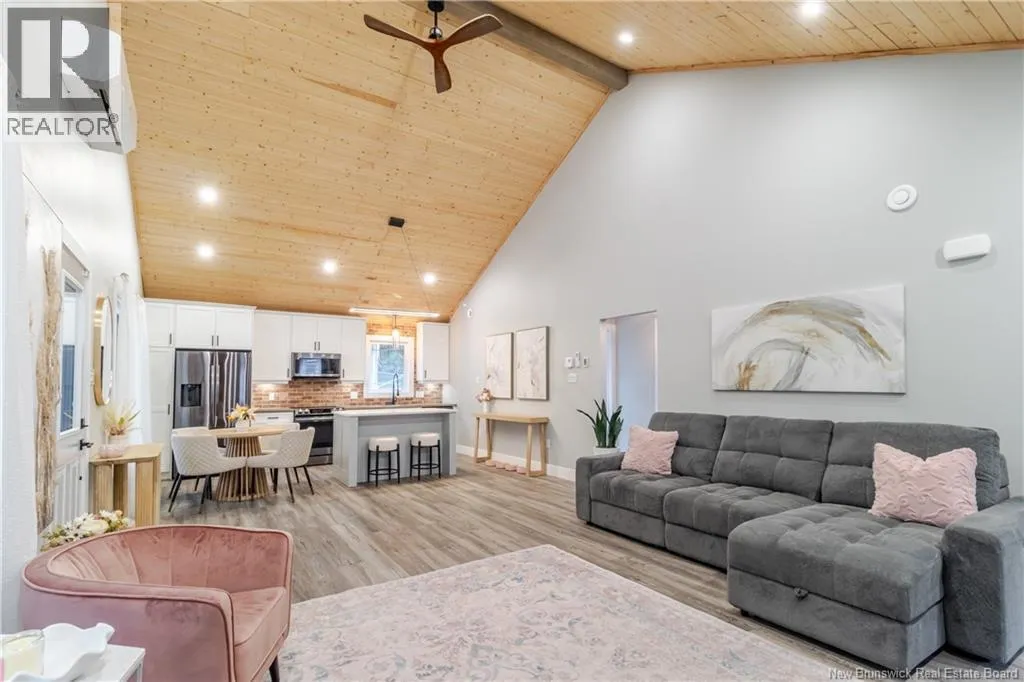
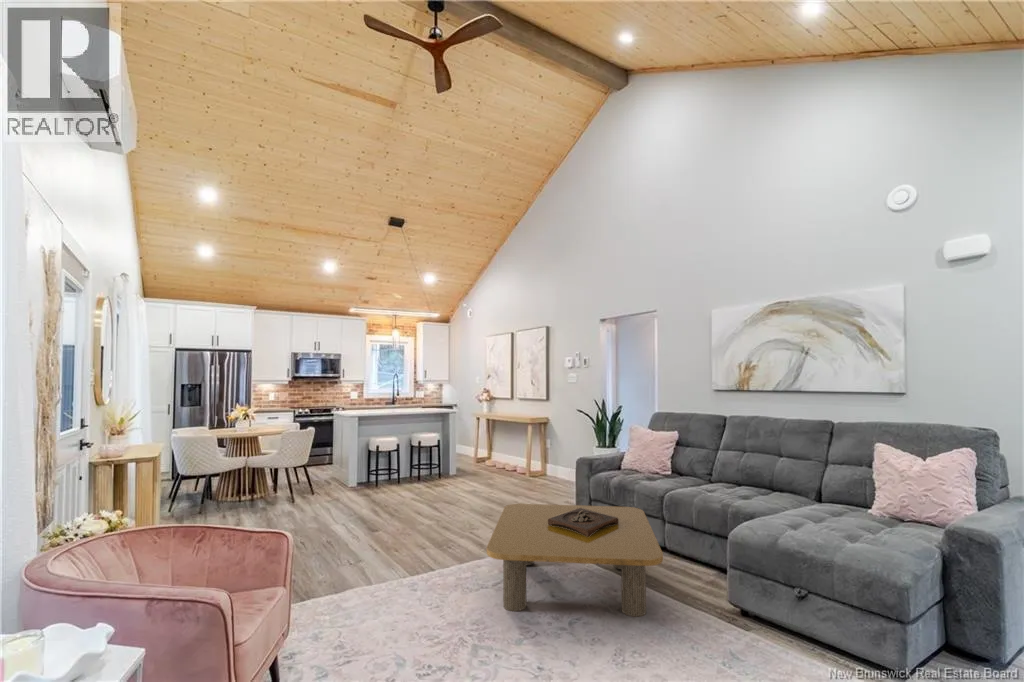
+ wooden tray (583, 516)
+ coffee table (573, 555)
